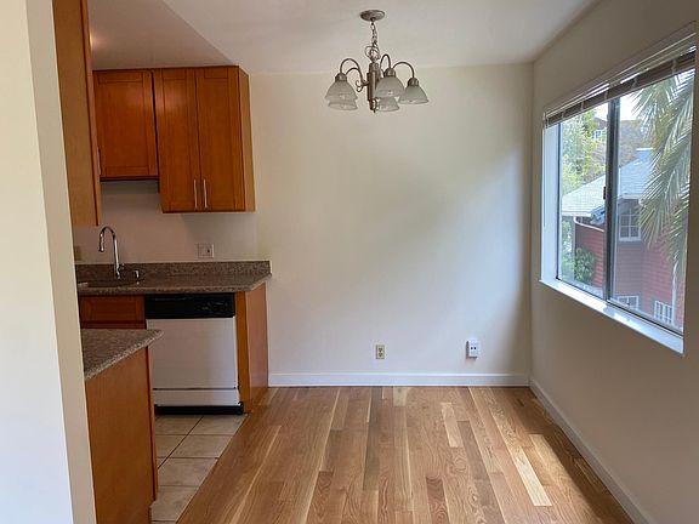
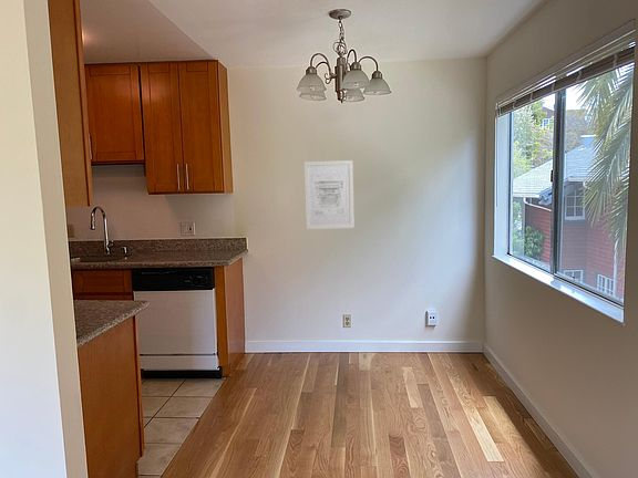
+ wall art (329, 195)
